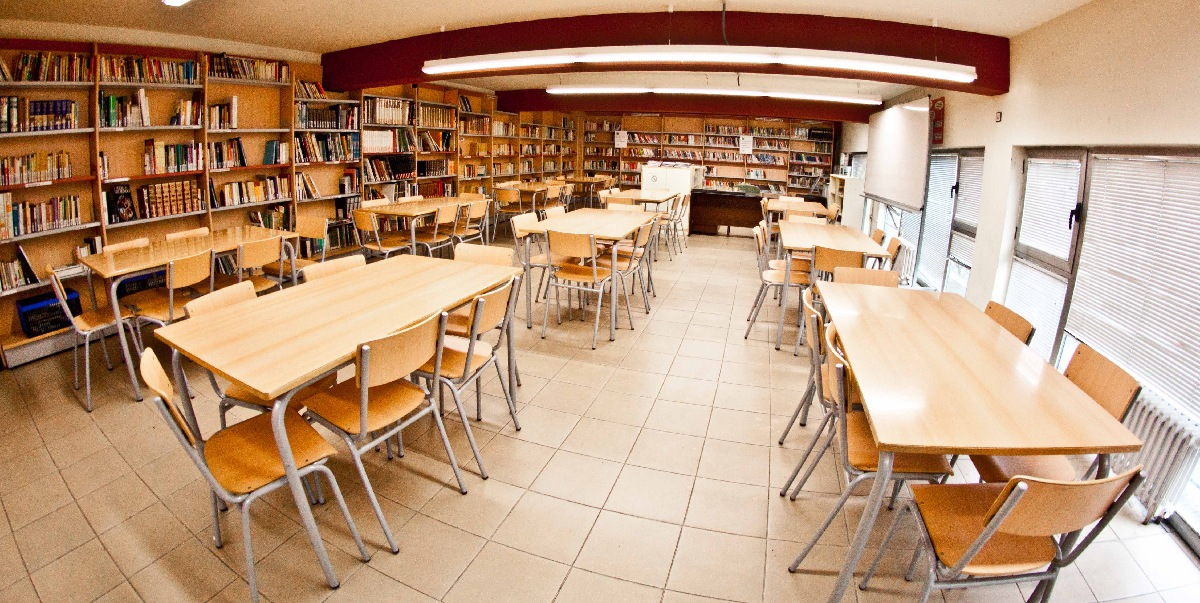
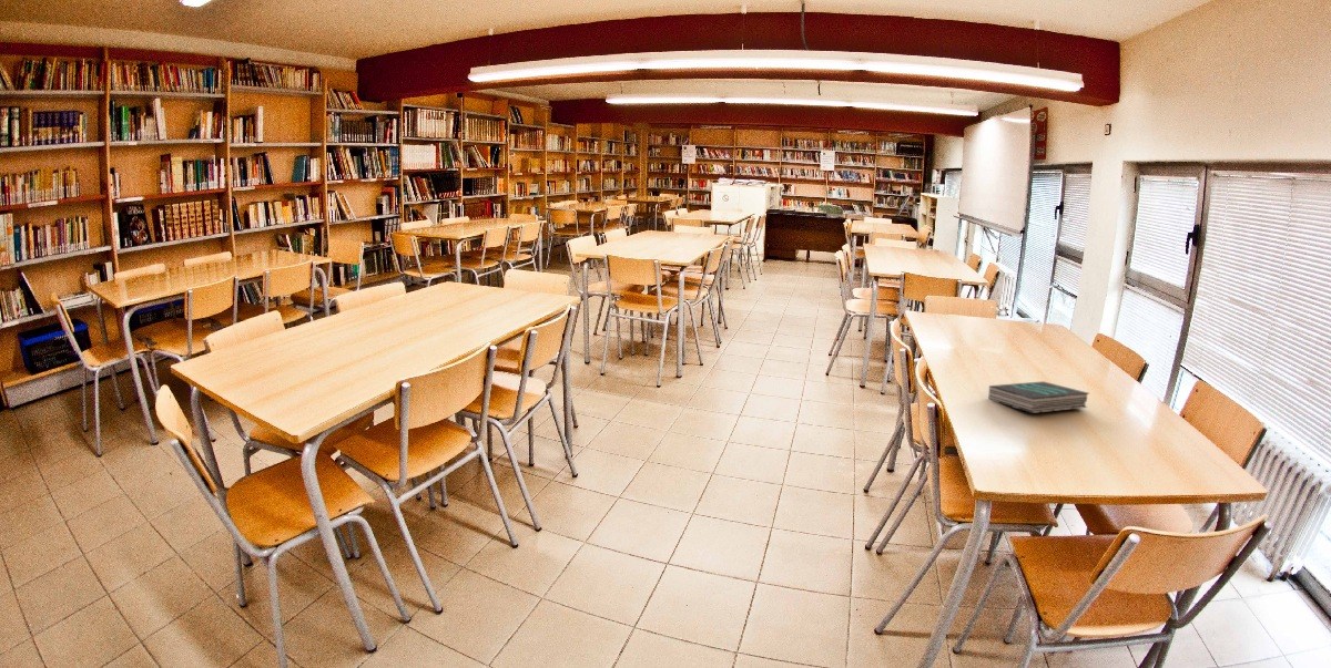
+ book (1037, 395)
